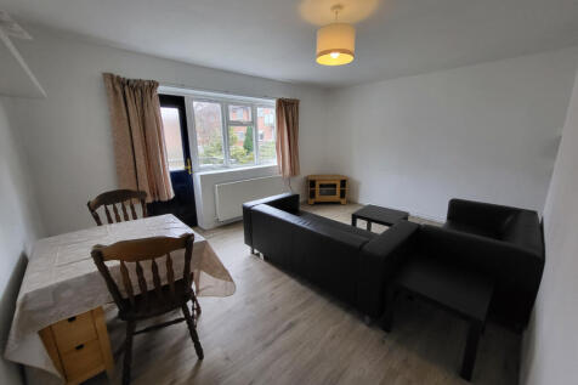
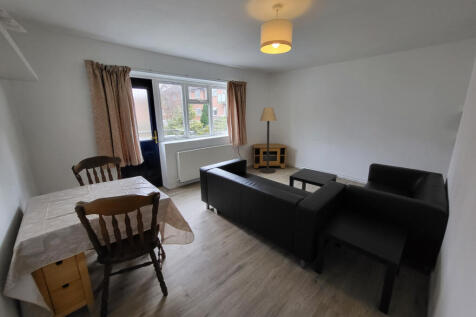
+ floor lamp (268, 140)
